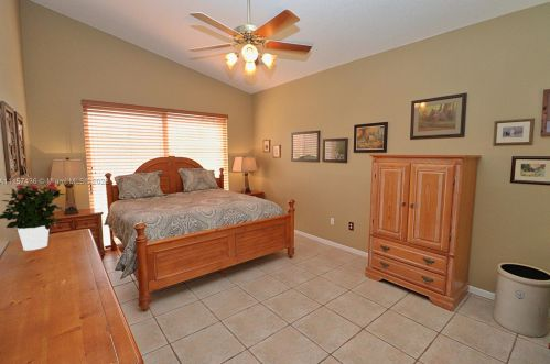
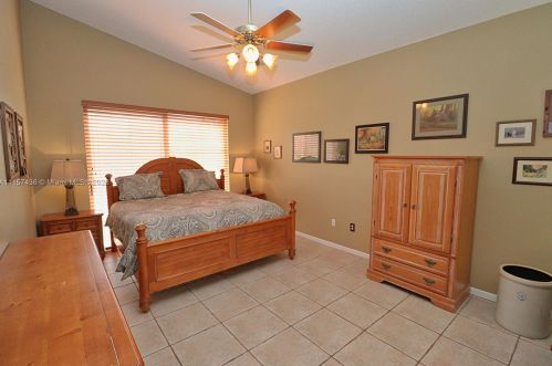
- potted flower (35, 214)
